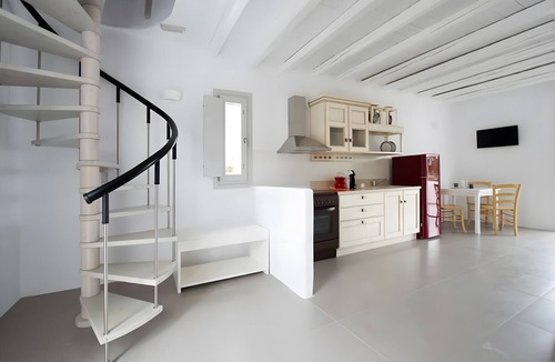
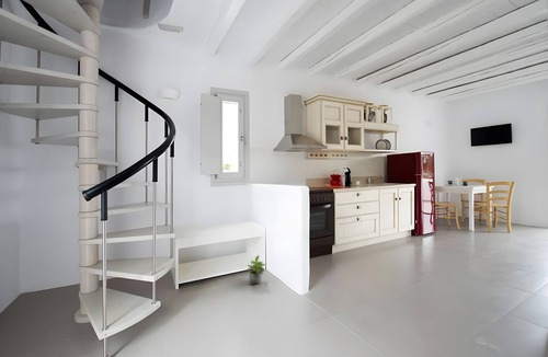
+ potted plant (256, 270)
